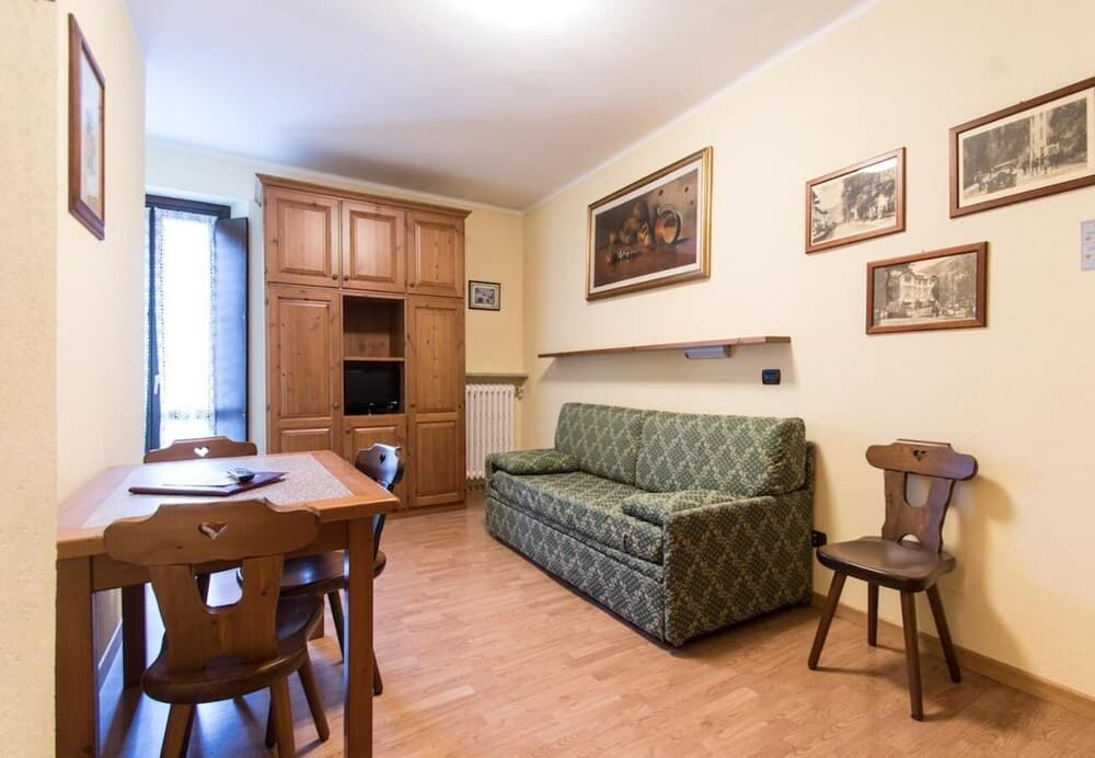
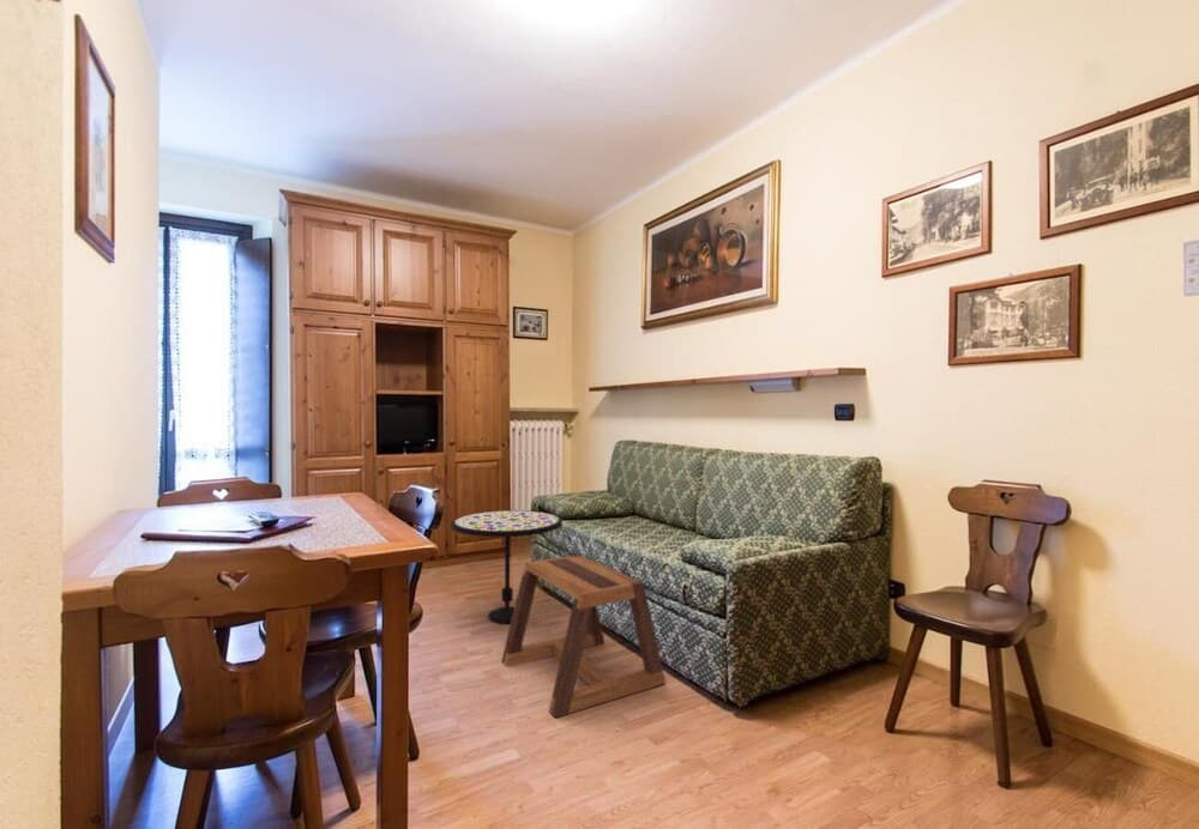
+ side table (507, 568)
+ stool (580, 622)
